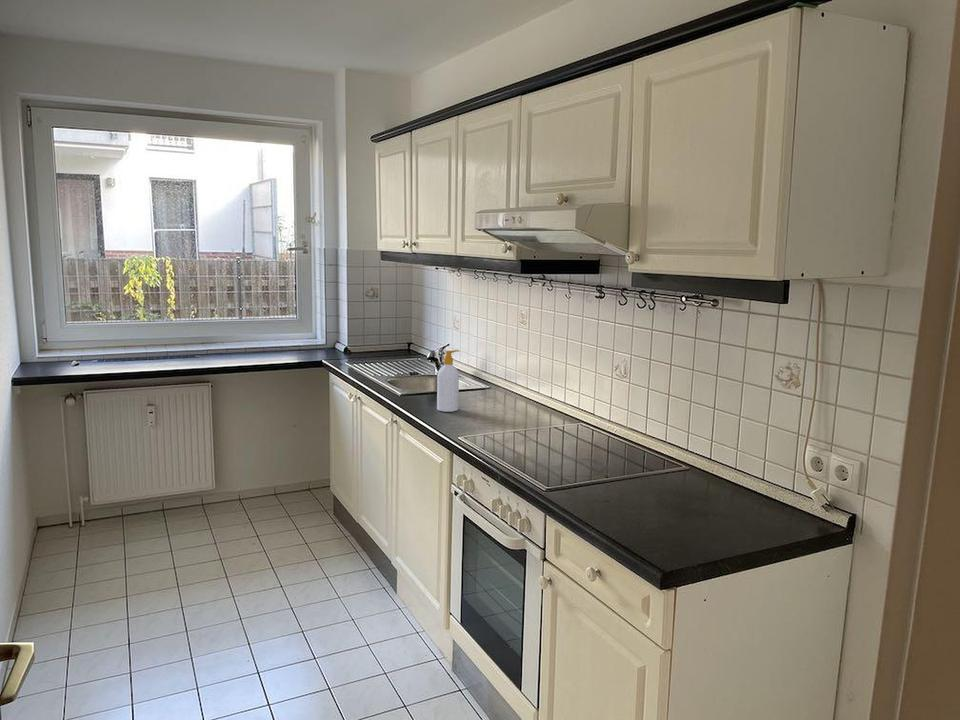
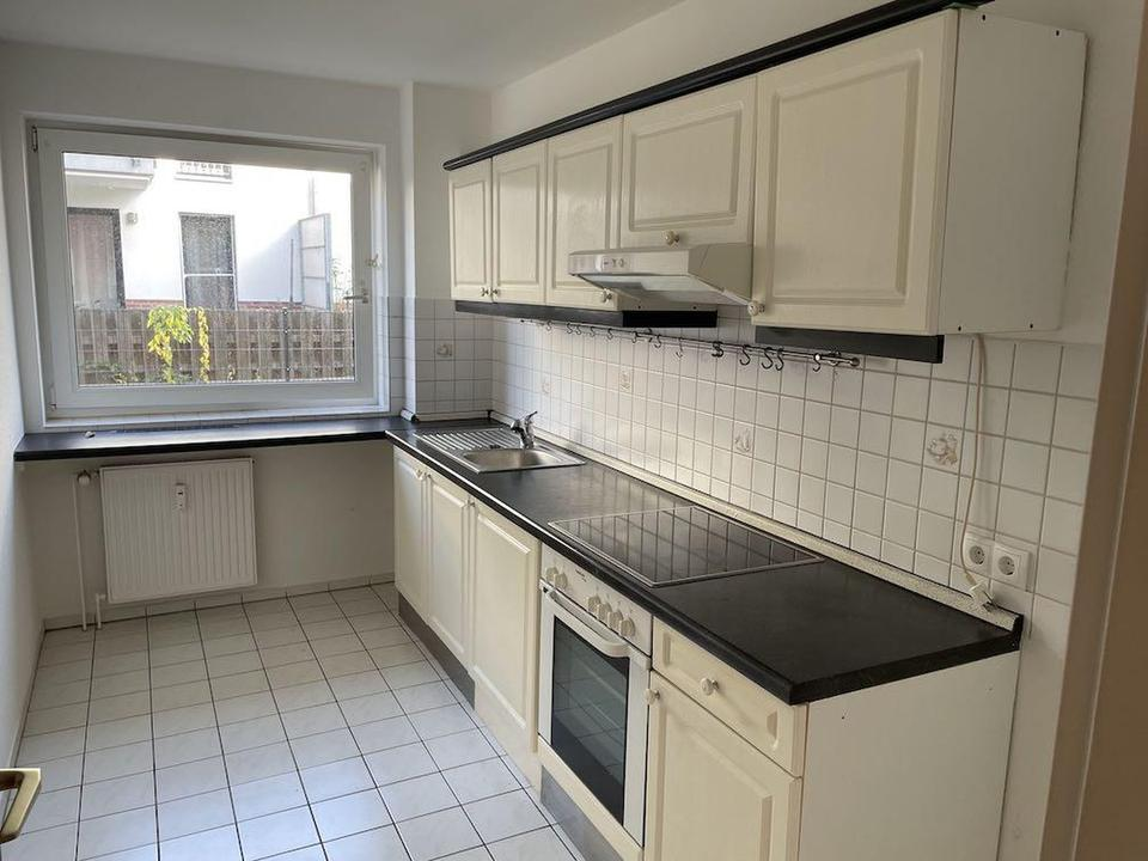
- soap bottle (448, 380)
